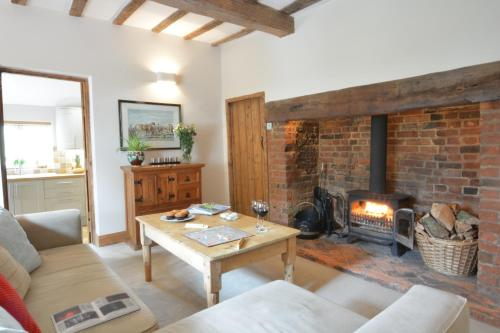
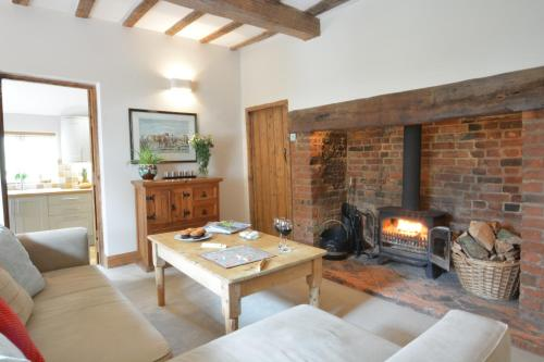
- magazine (96, 310)
